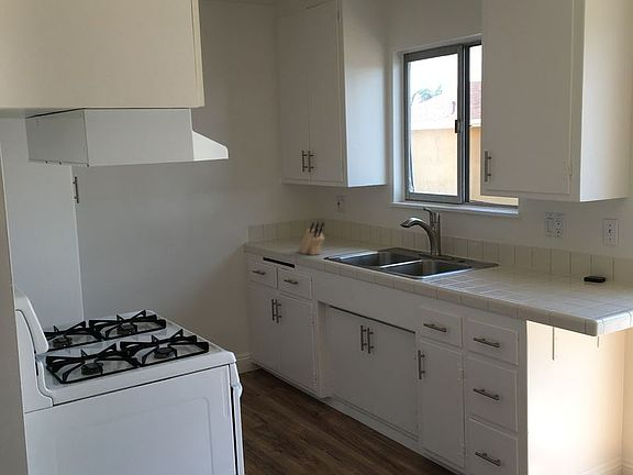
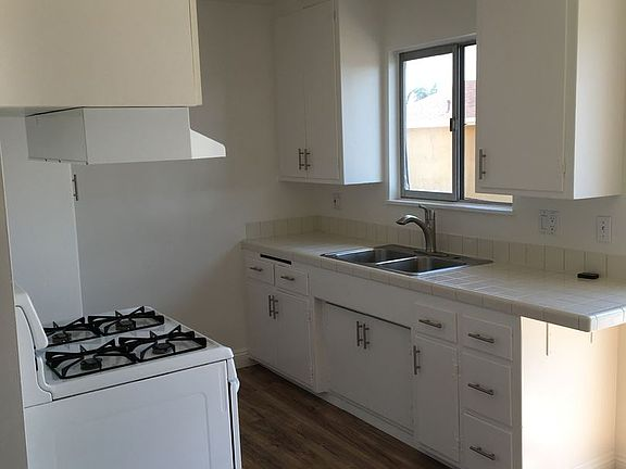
- knife block (311, 236)
